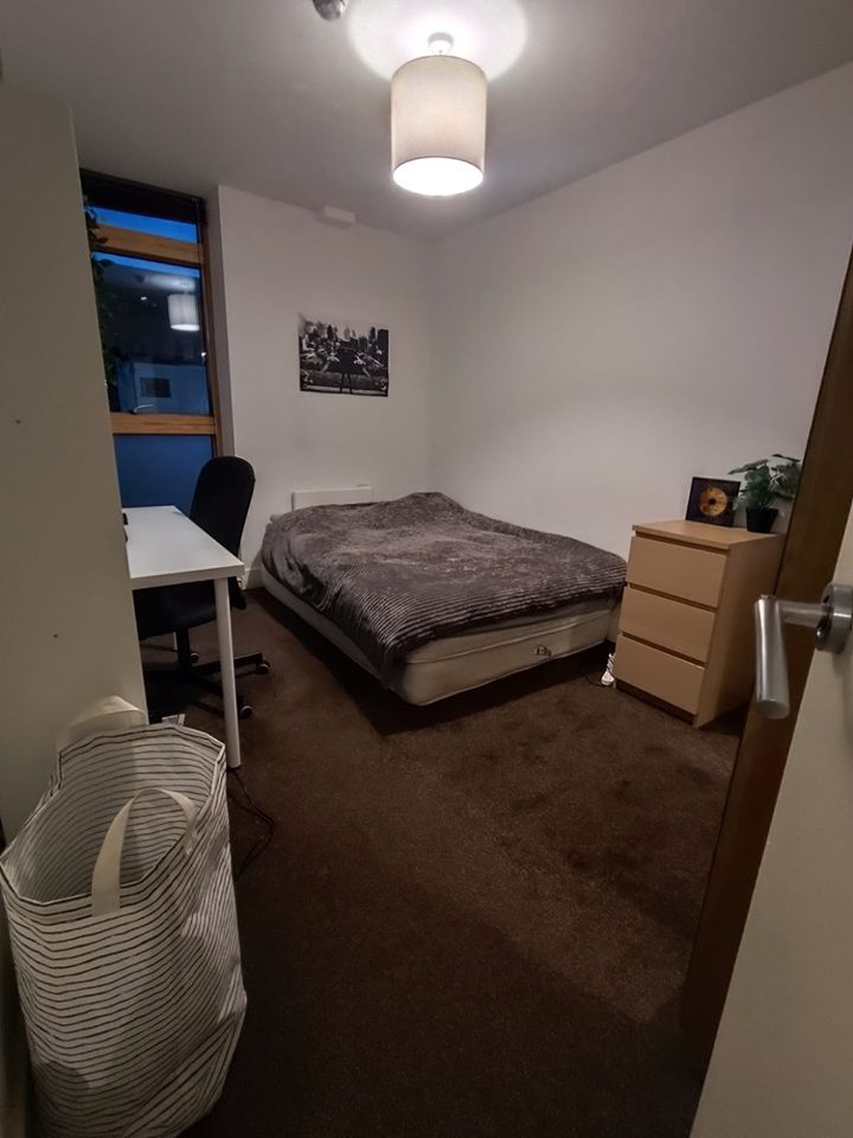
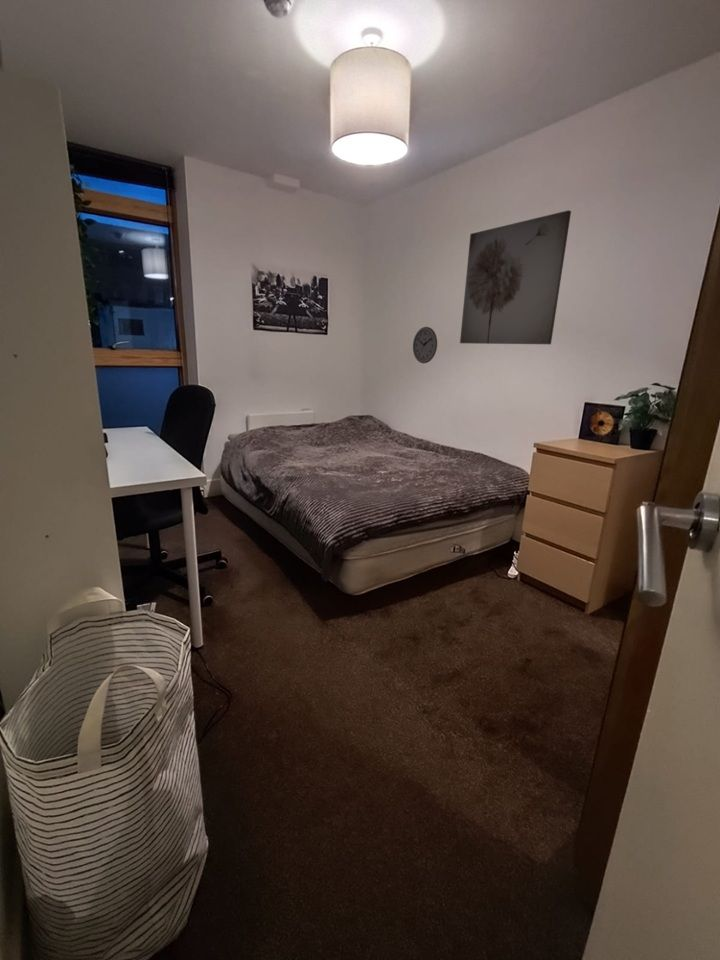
+ wall clock (424, 345)
+ wall art (508, 285)
